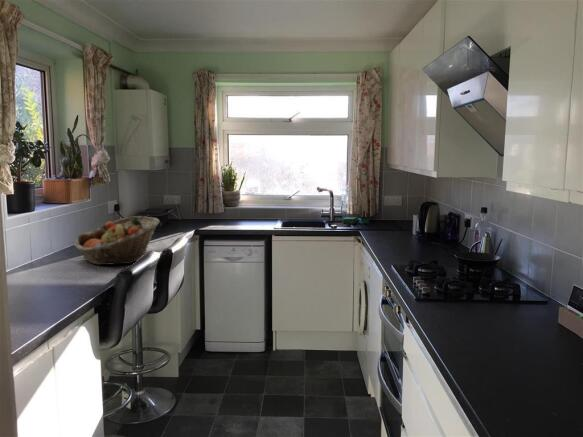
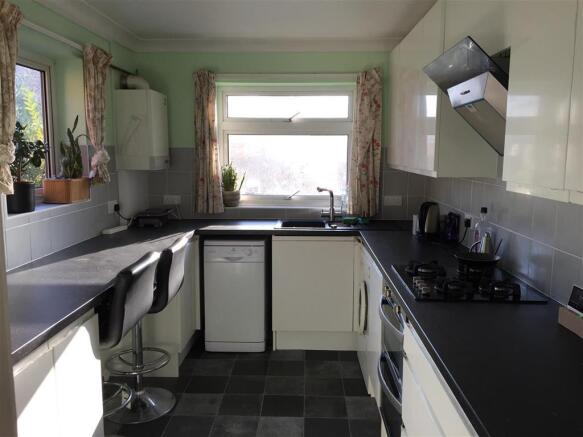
- fruit basket (117, 238)
